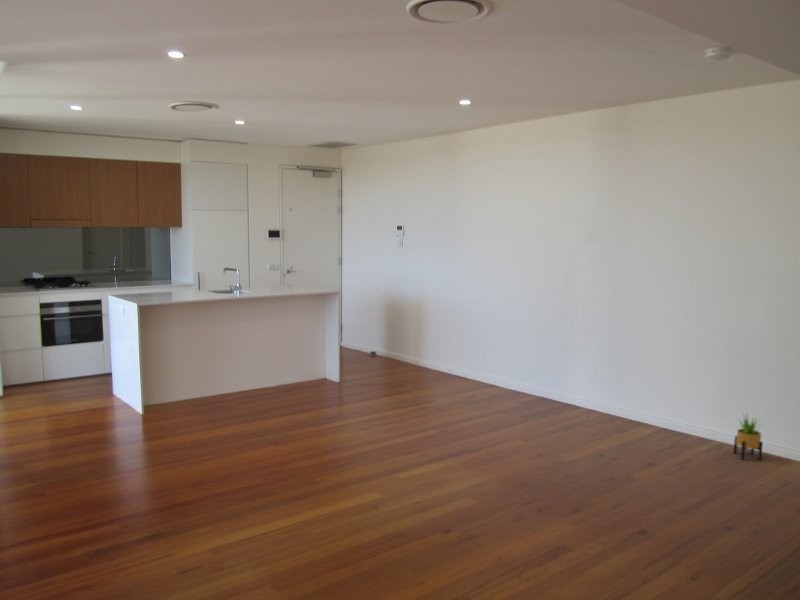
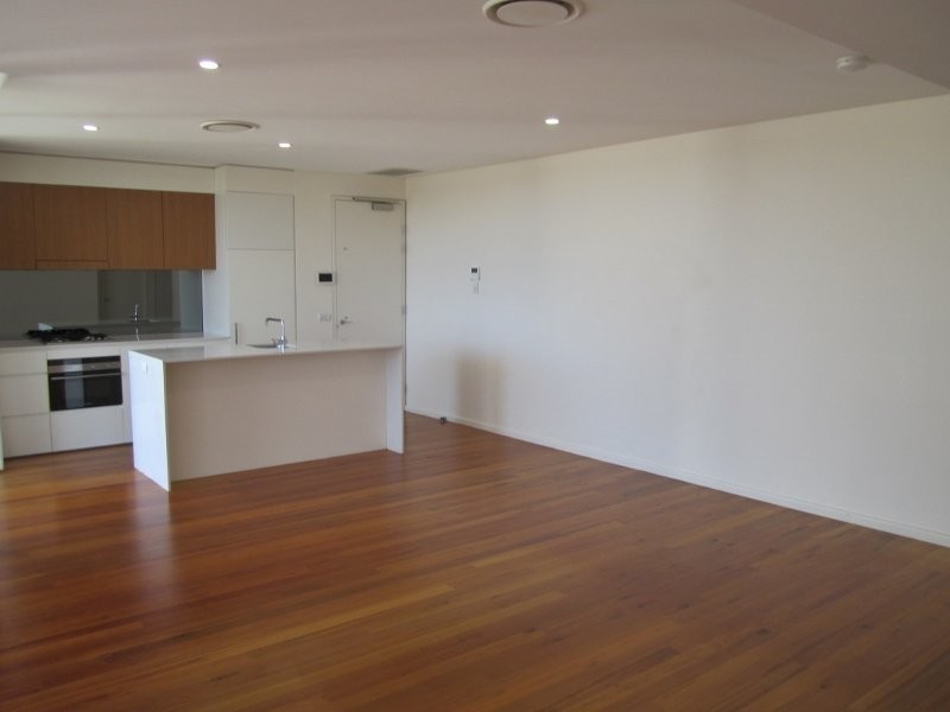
- potted plant (748, 435)
